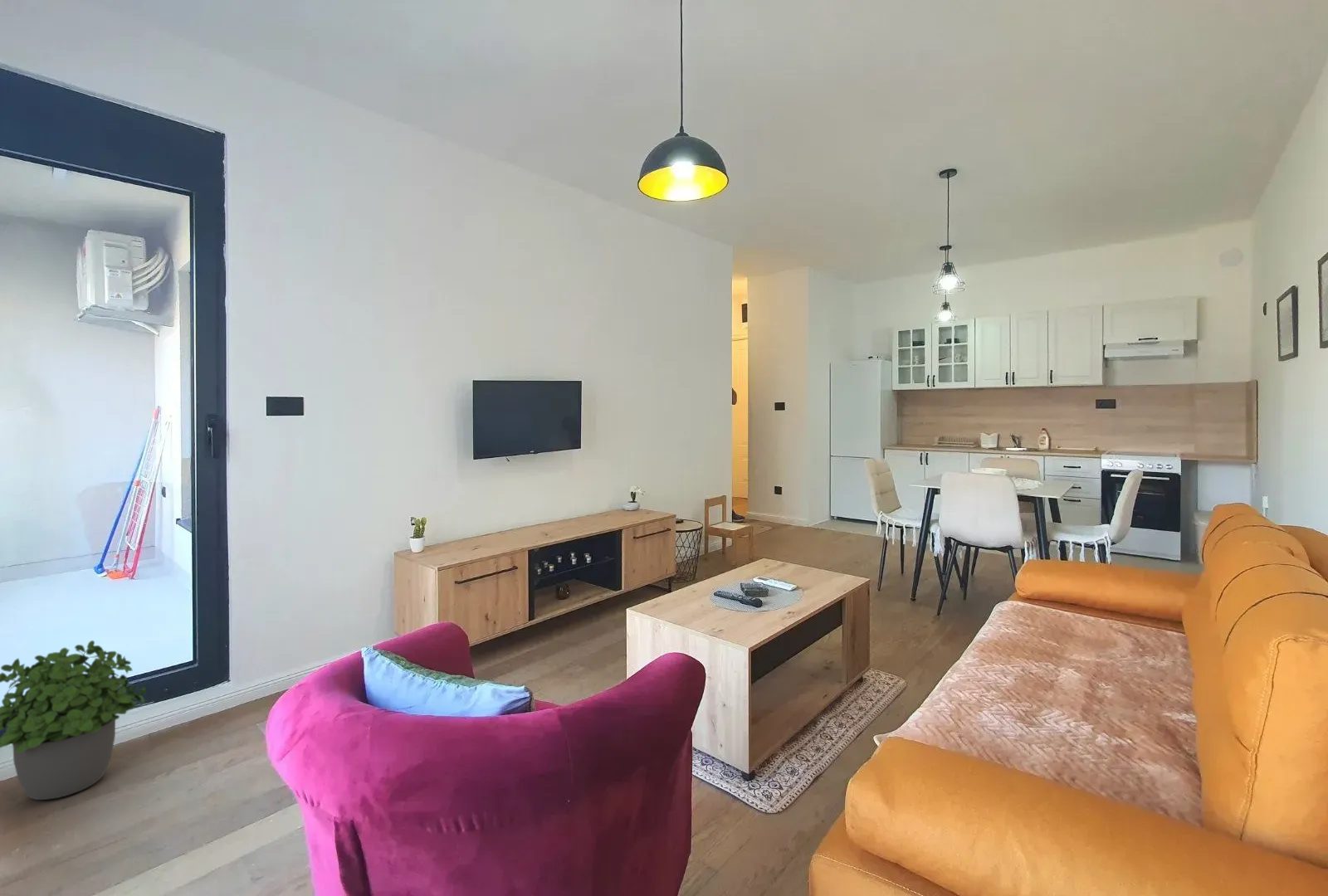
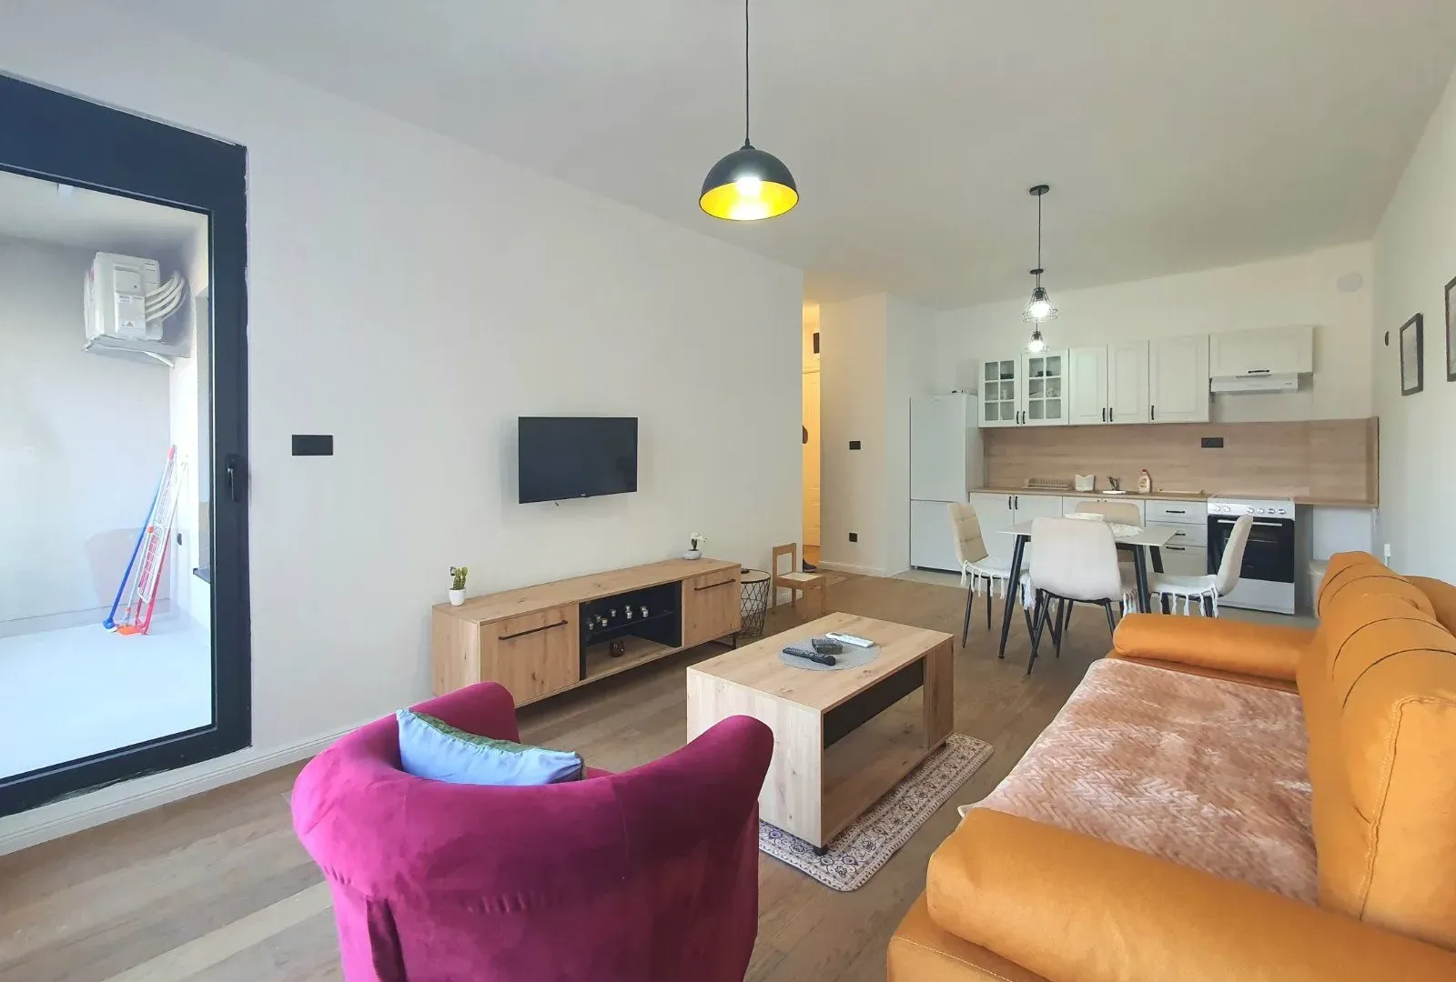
- potted plant (68, 715)
